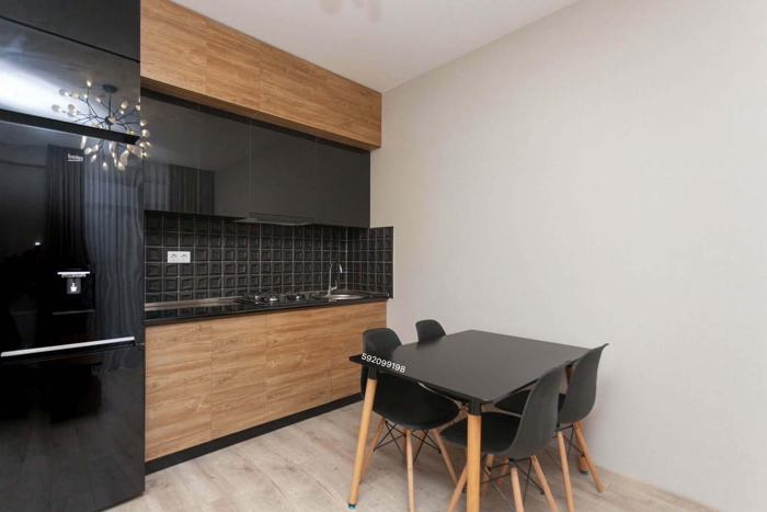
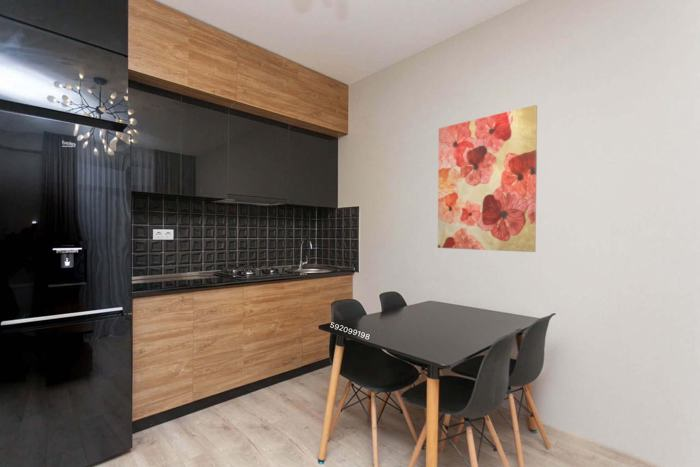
+ wall art (482, 184)
